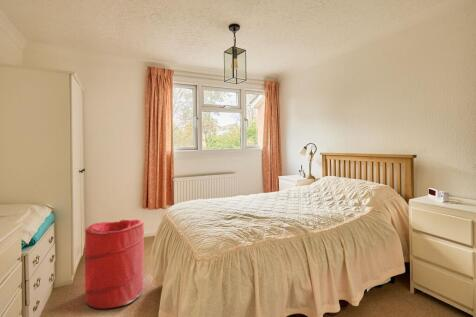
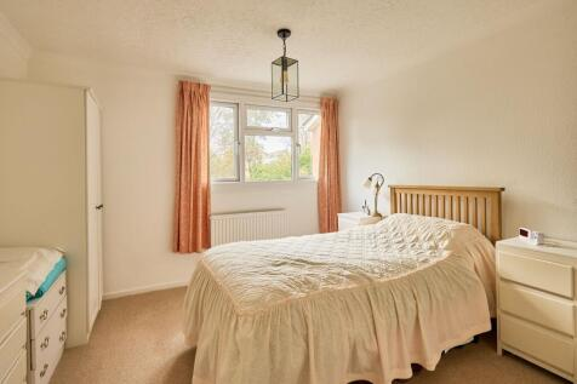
- laundry hamper (115, 257)
